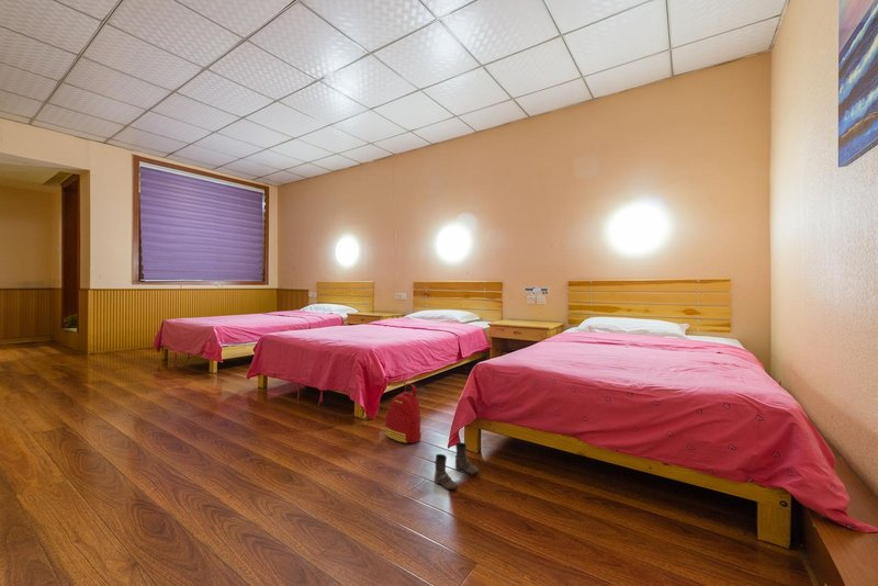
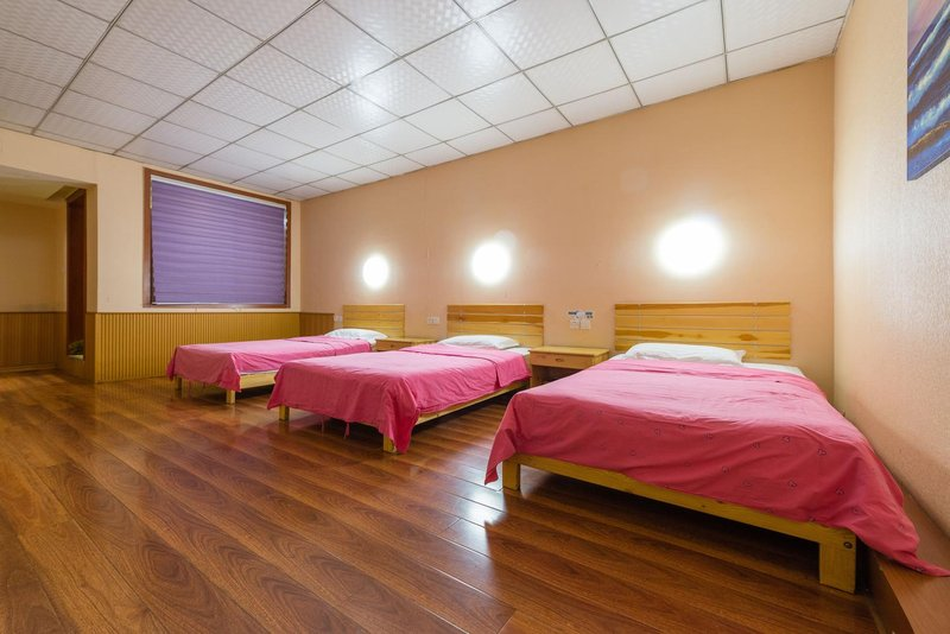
- boots (457, 464)
- backpack (403, 412)
